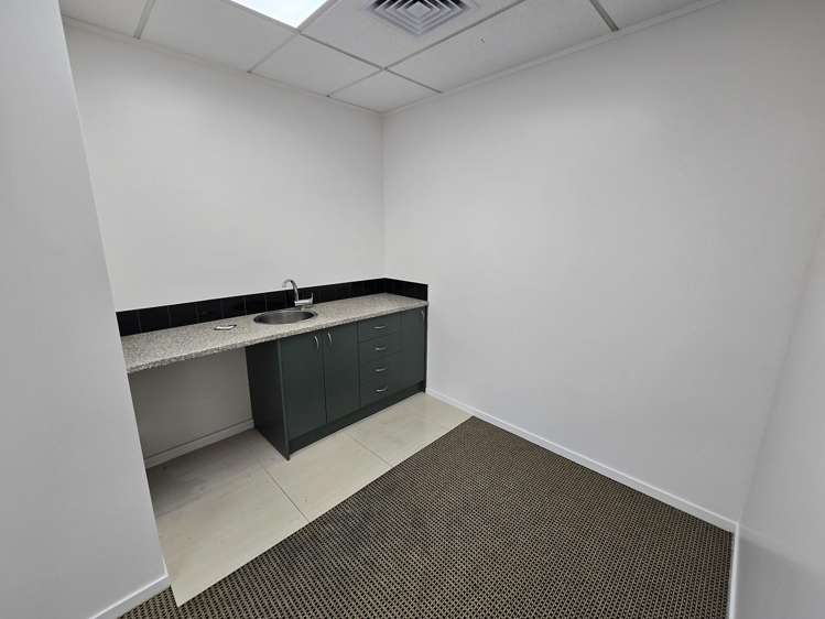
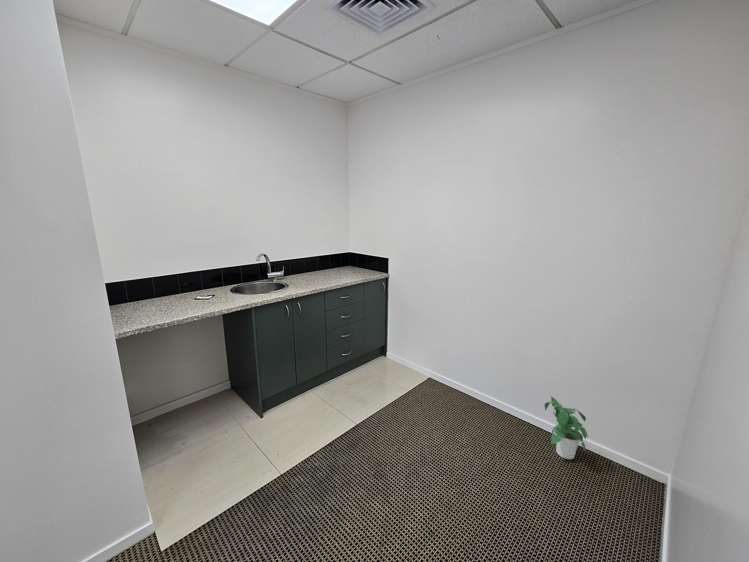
+ potted plant (564, 430)
